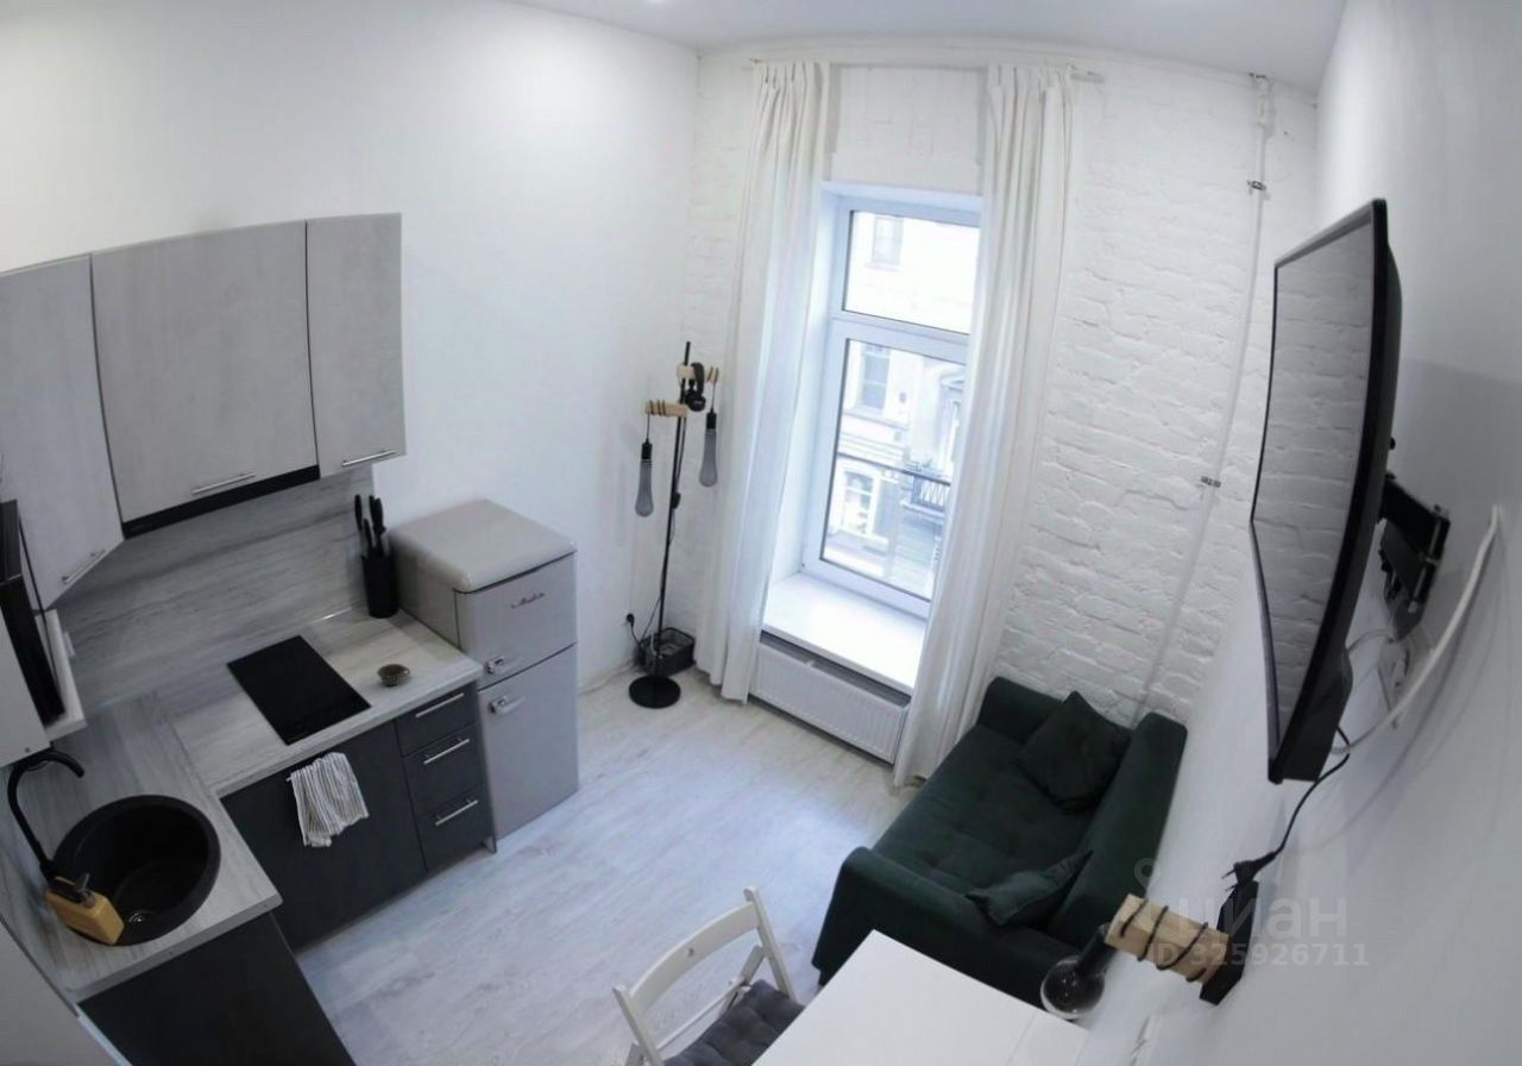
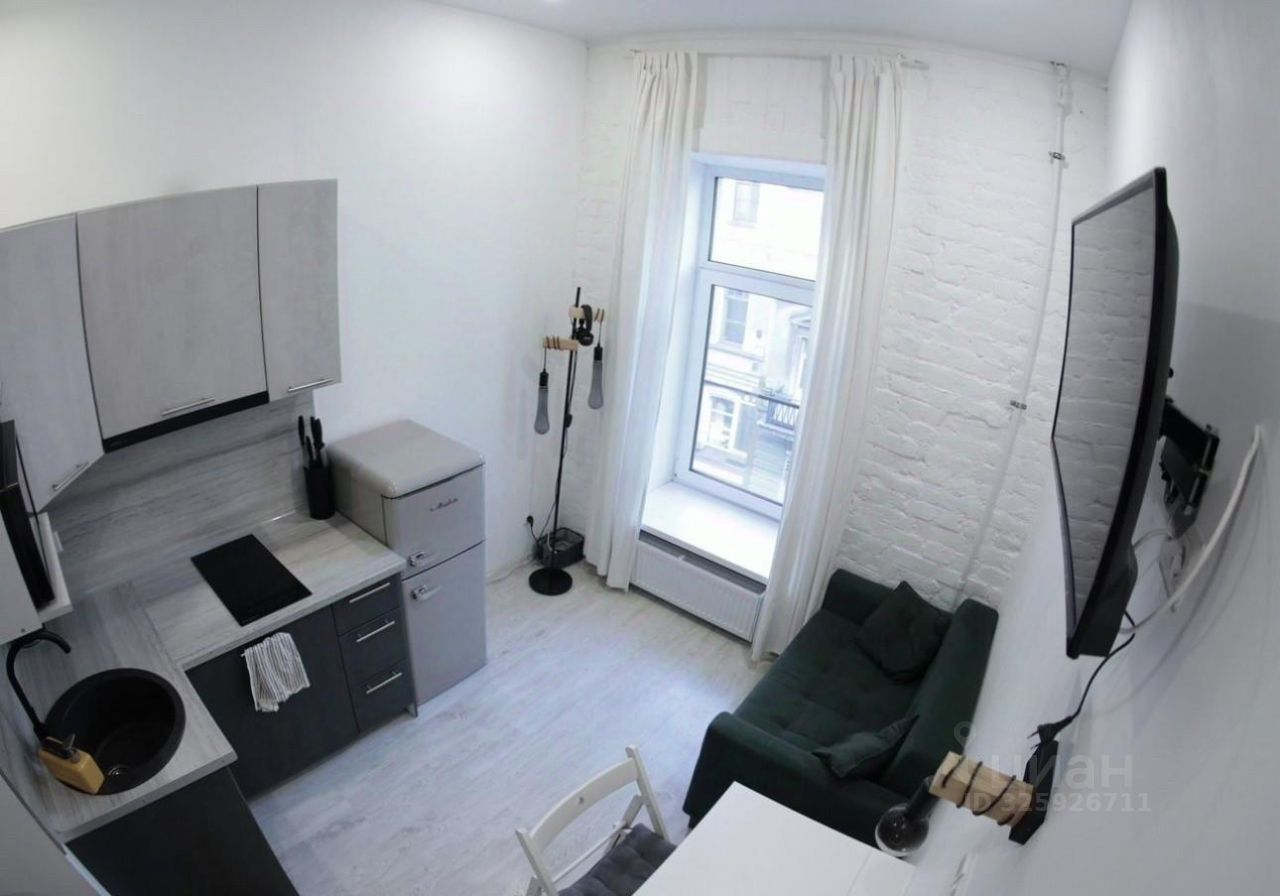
- cup (394, 676)
